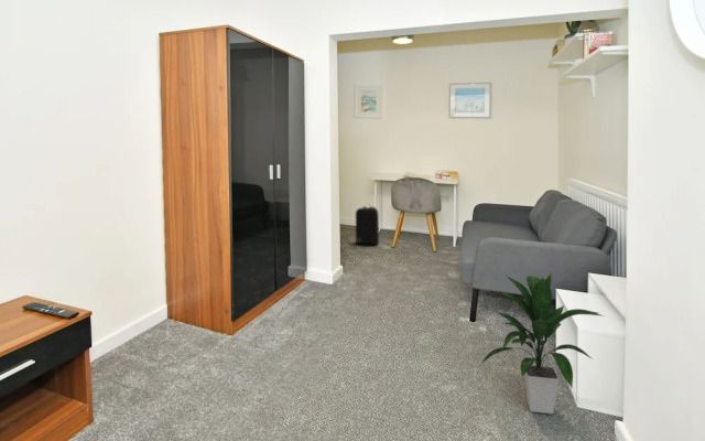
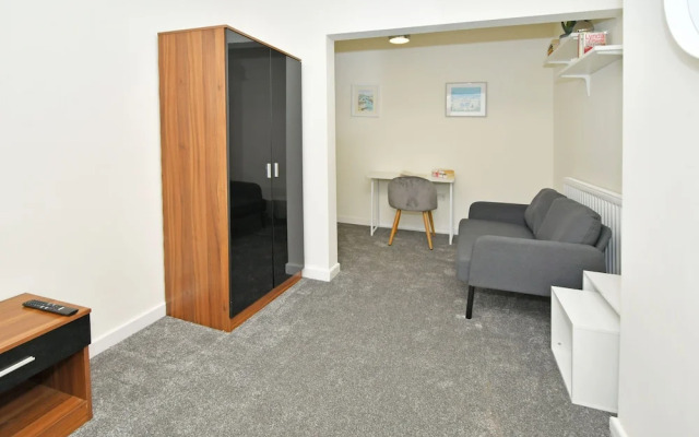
- backpack (368, 223)
- indoor plant (535, 337)
